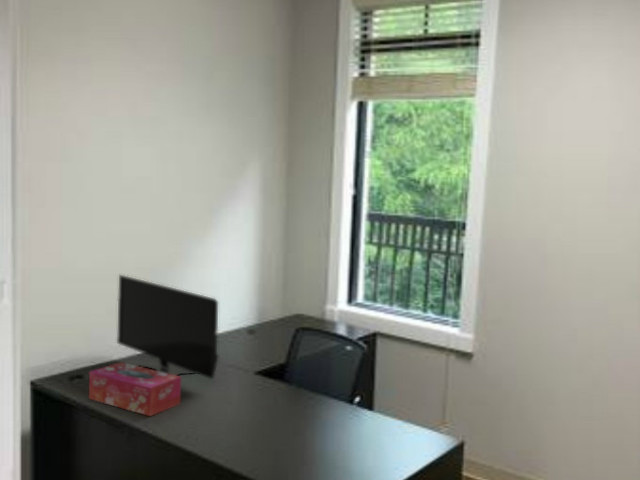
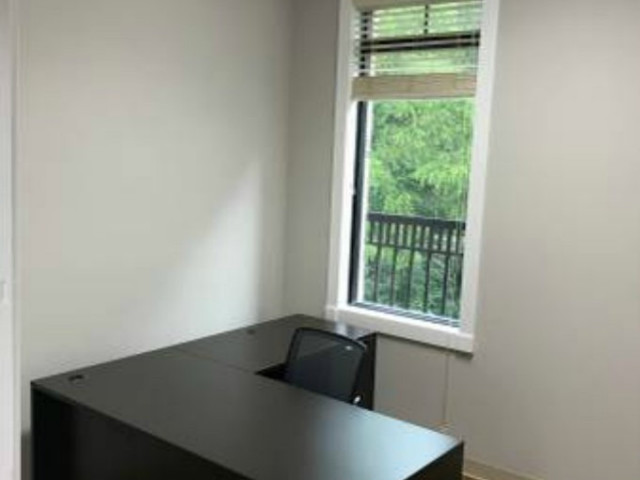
- tissue box (134, 387)
- monitor (169, 327)
